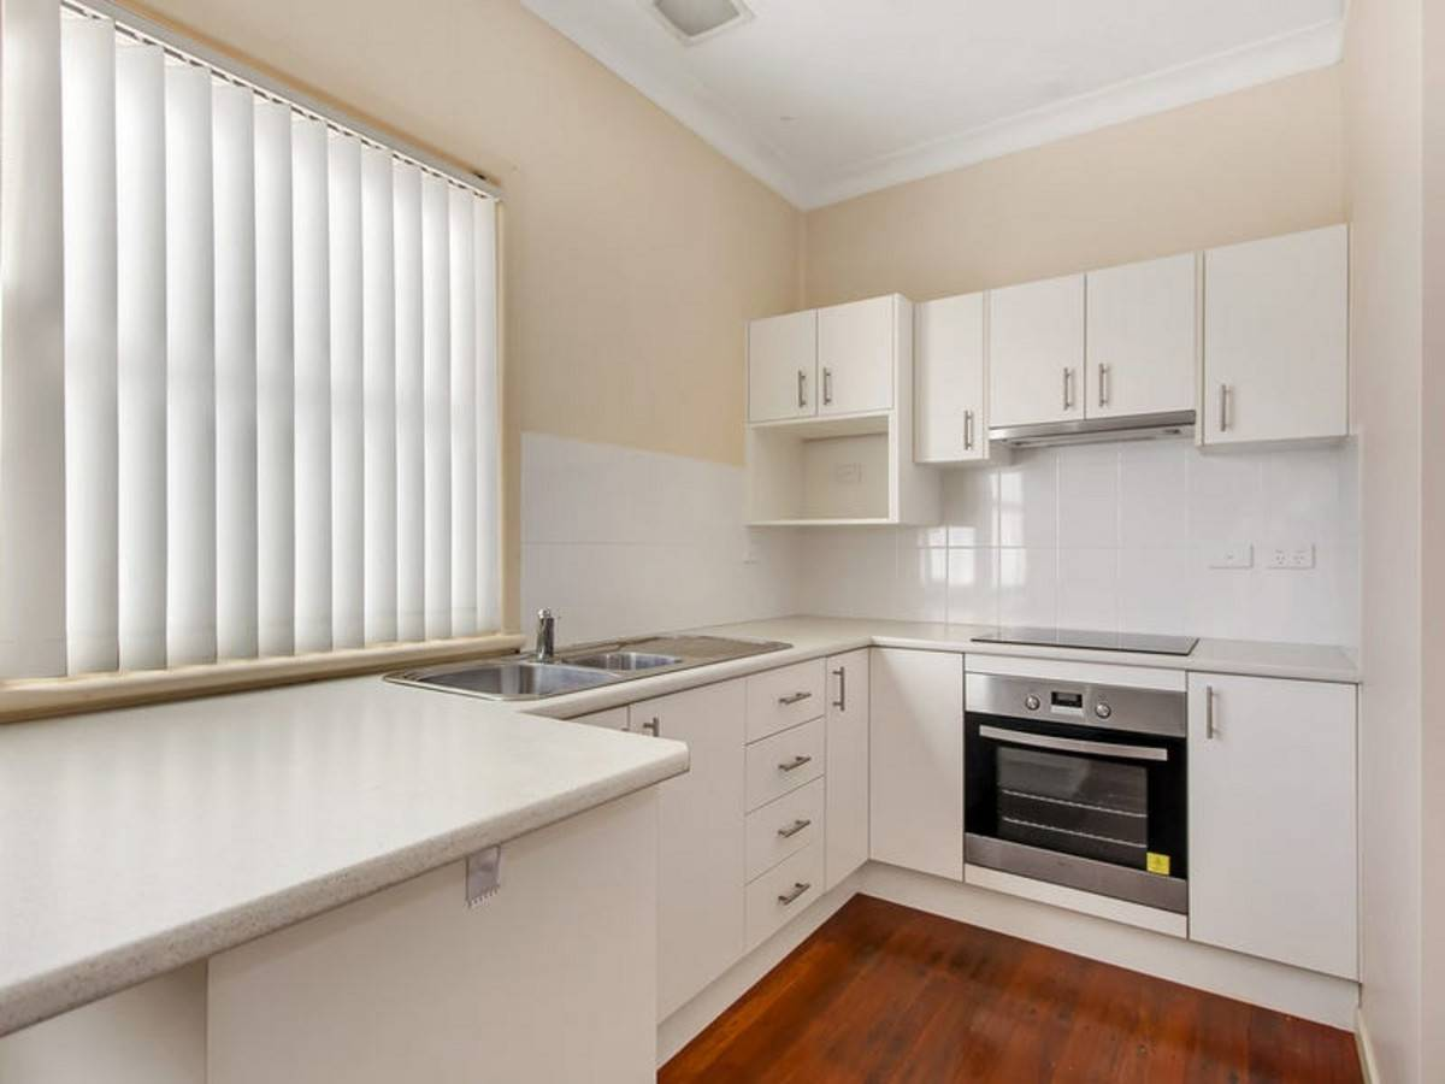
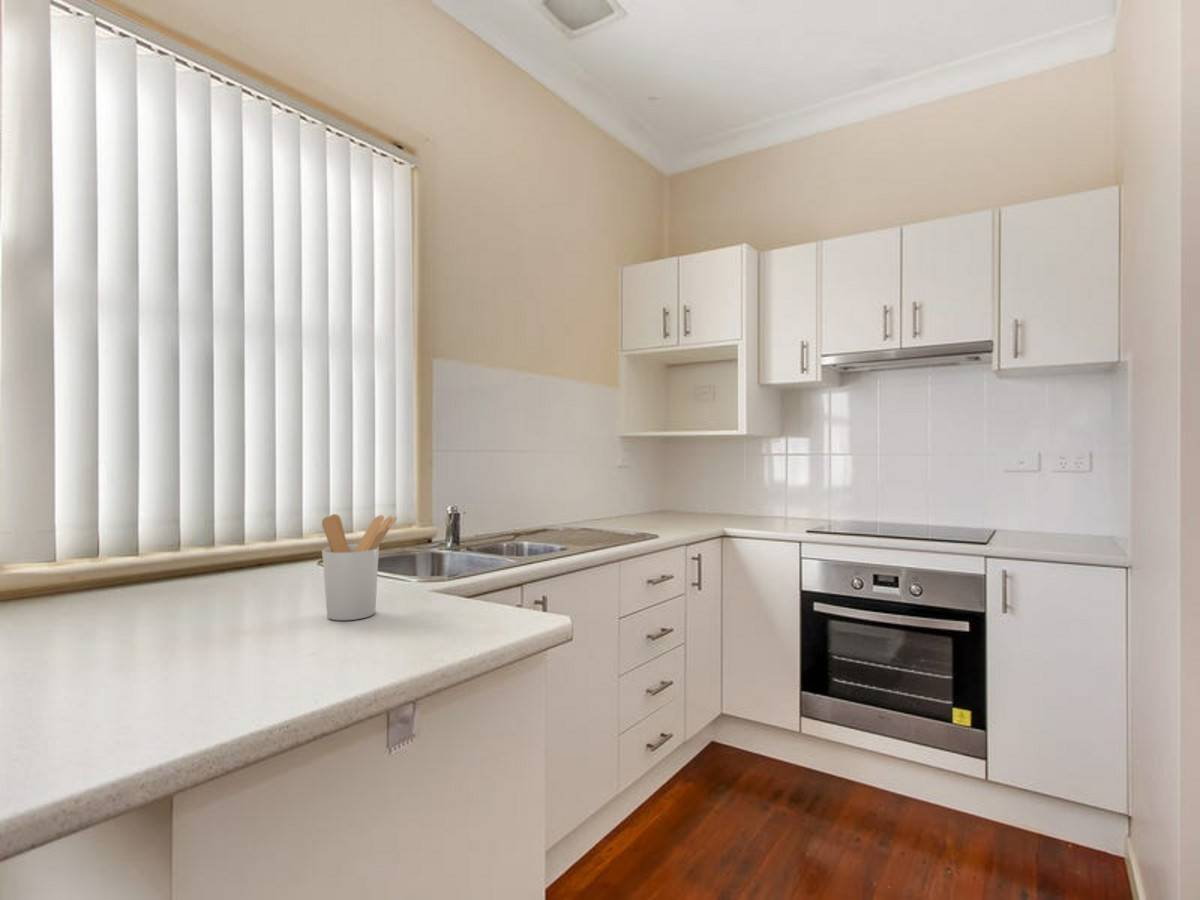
+ utensil holder (362, 562)
